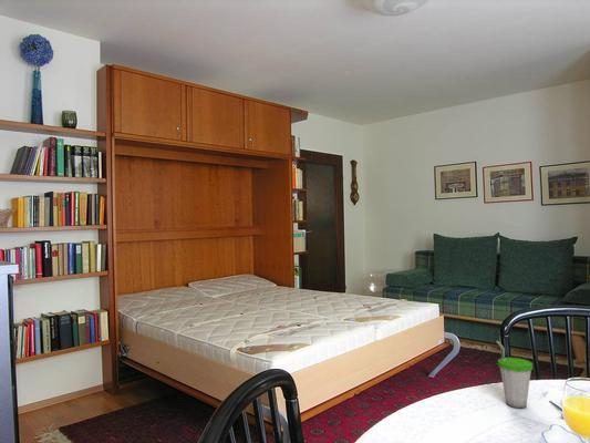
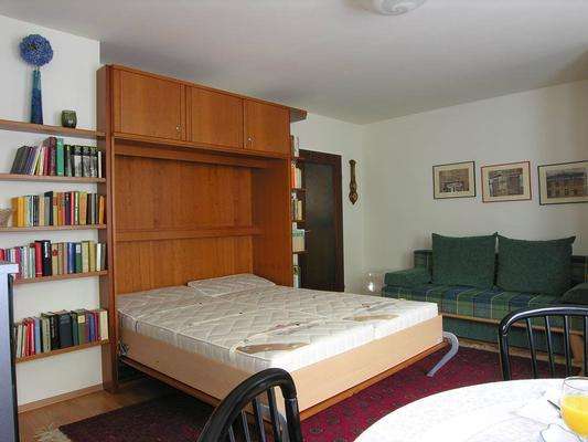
- cup (515, 373)
